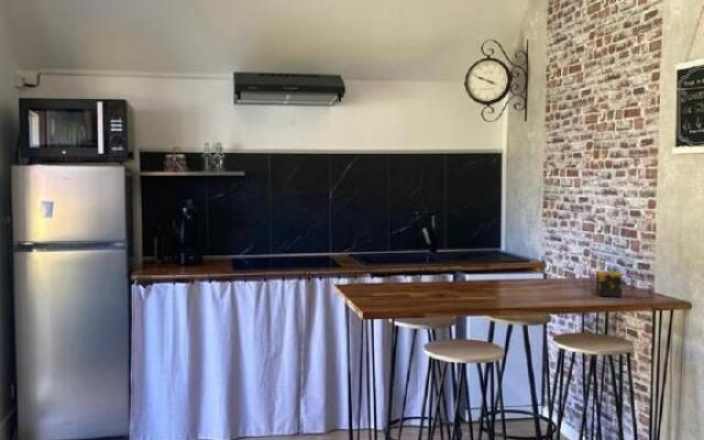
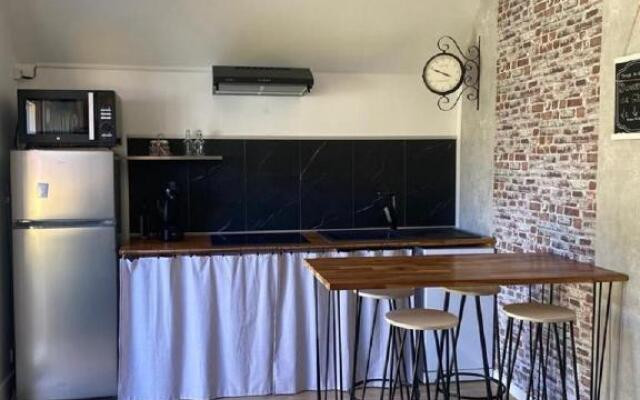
- candle (608, 283)
